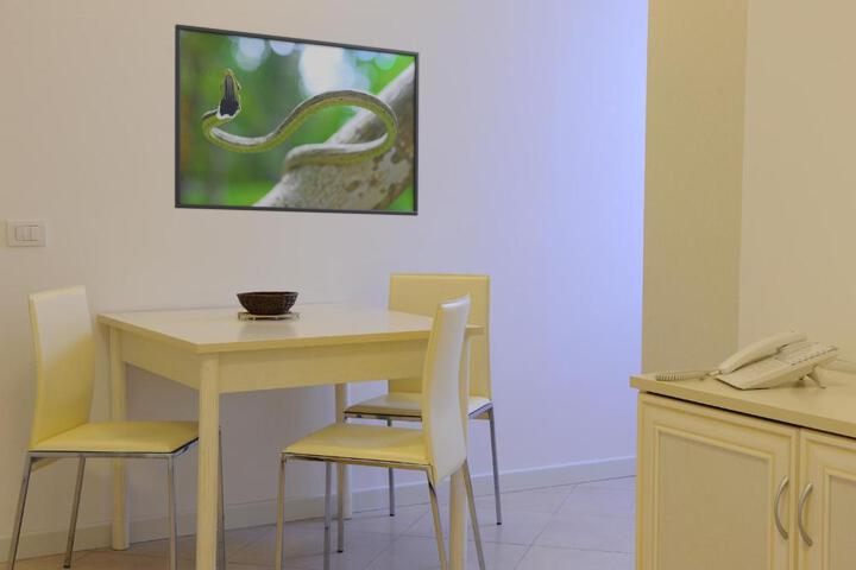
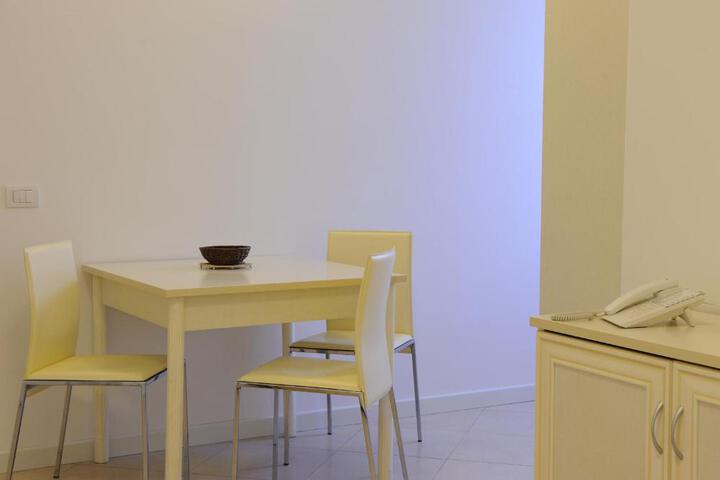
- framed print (303, 126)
